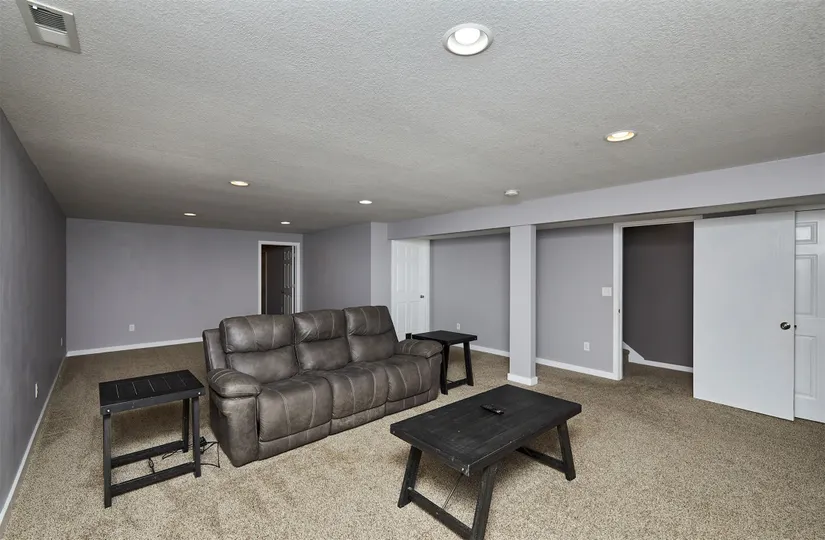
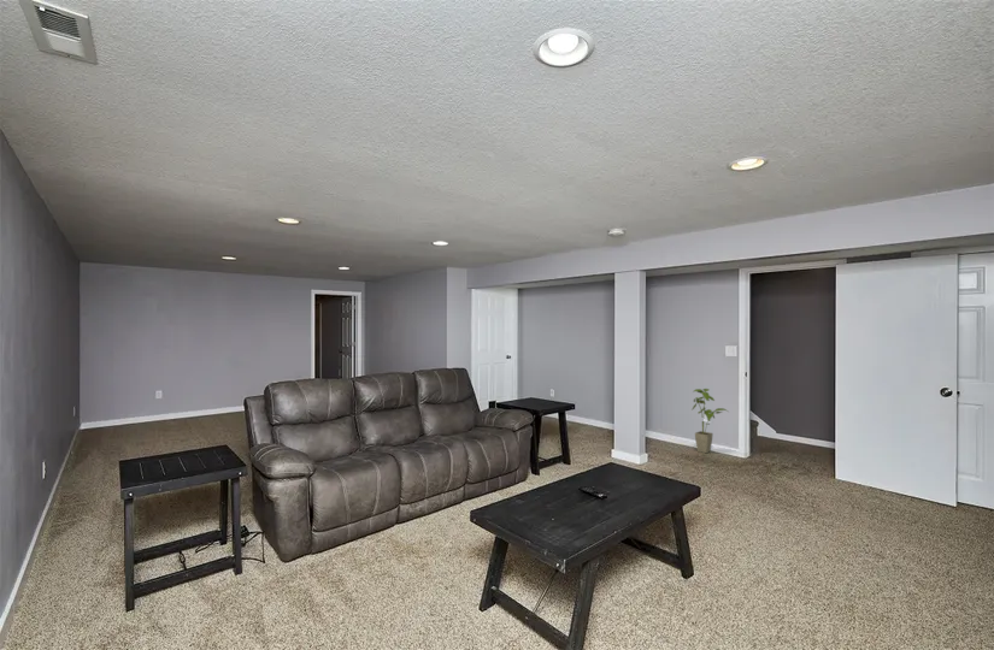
+ house plant (707, 421)
